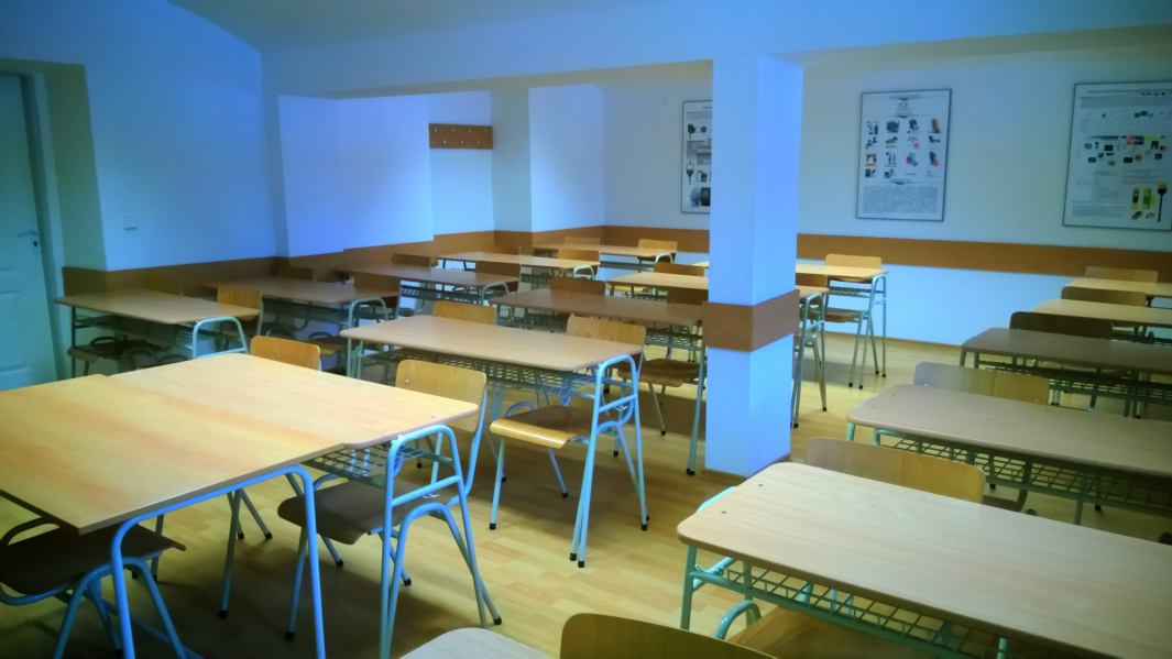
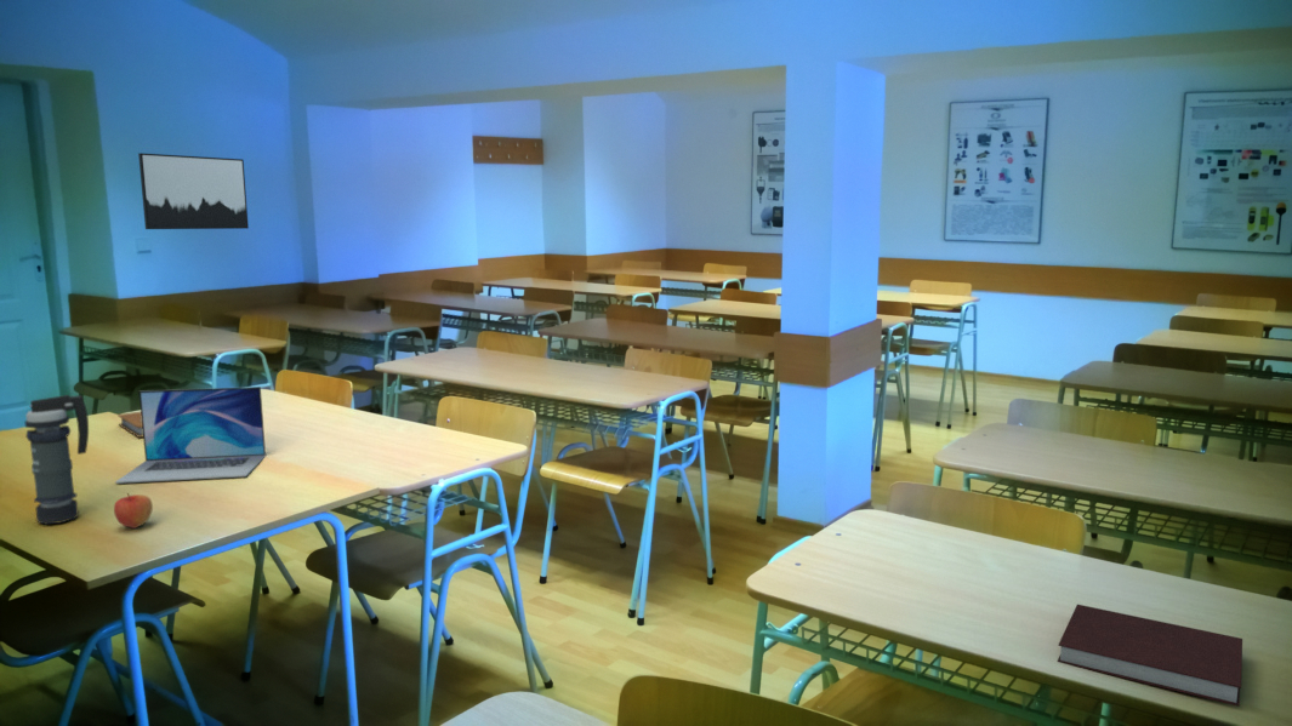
+ notebook (1150, 650)
+ apple (132, 509)
+ wall art (195, 193)
+ notebook (141, 421)
+ laptop (190, 433)
+ smoke grenade (59, 457)
